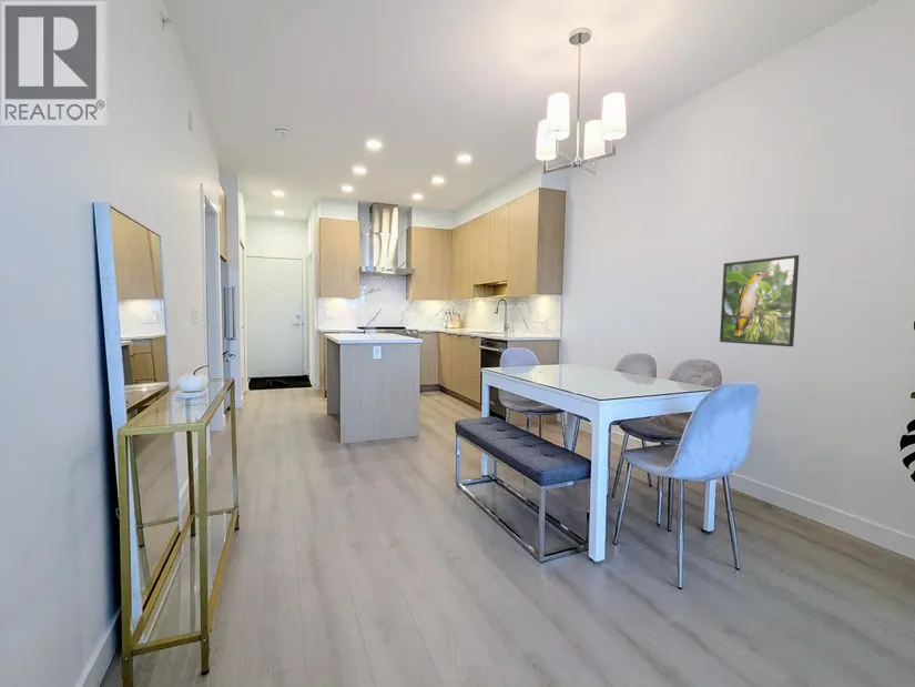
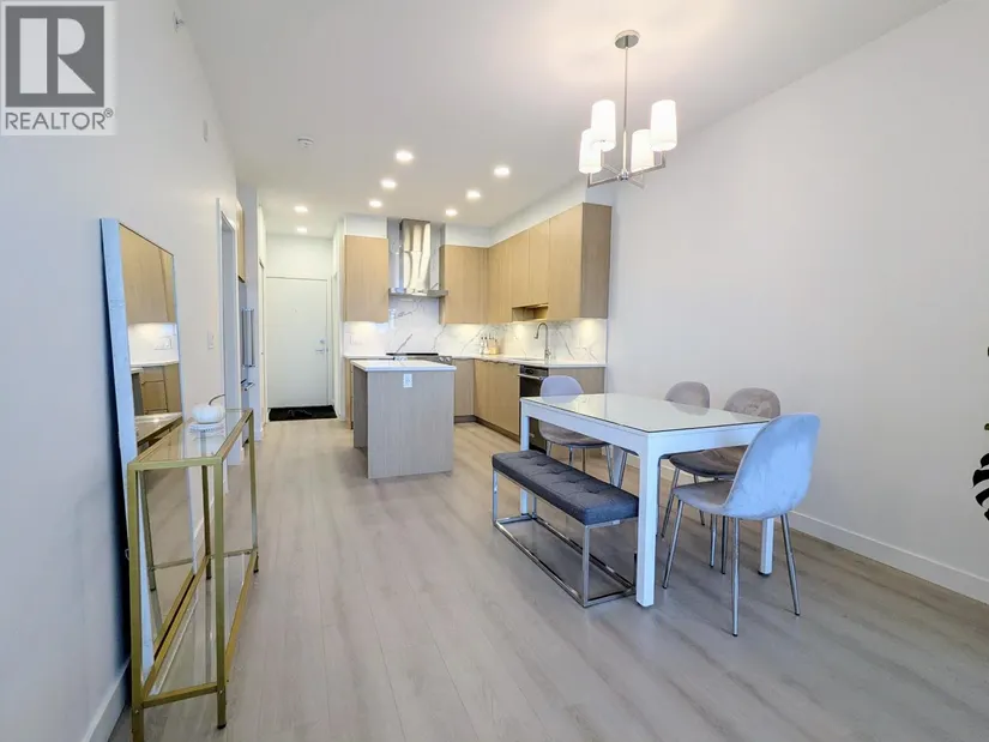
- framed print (755, 302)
